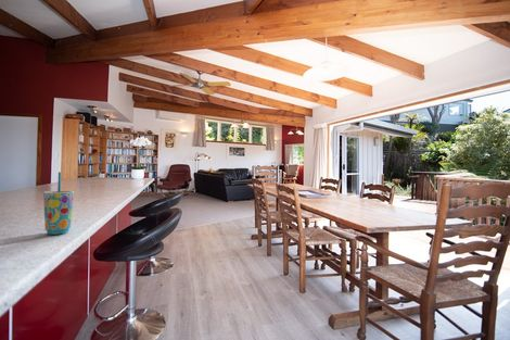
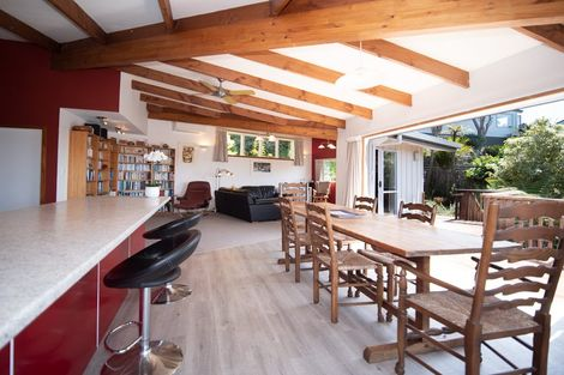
- cup (59, 202)
